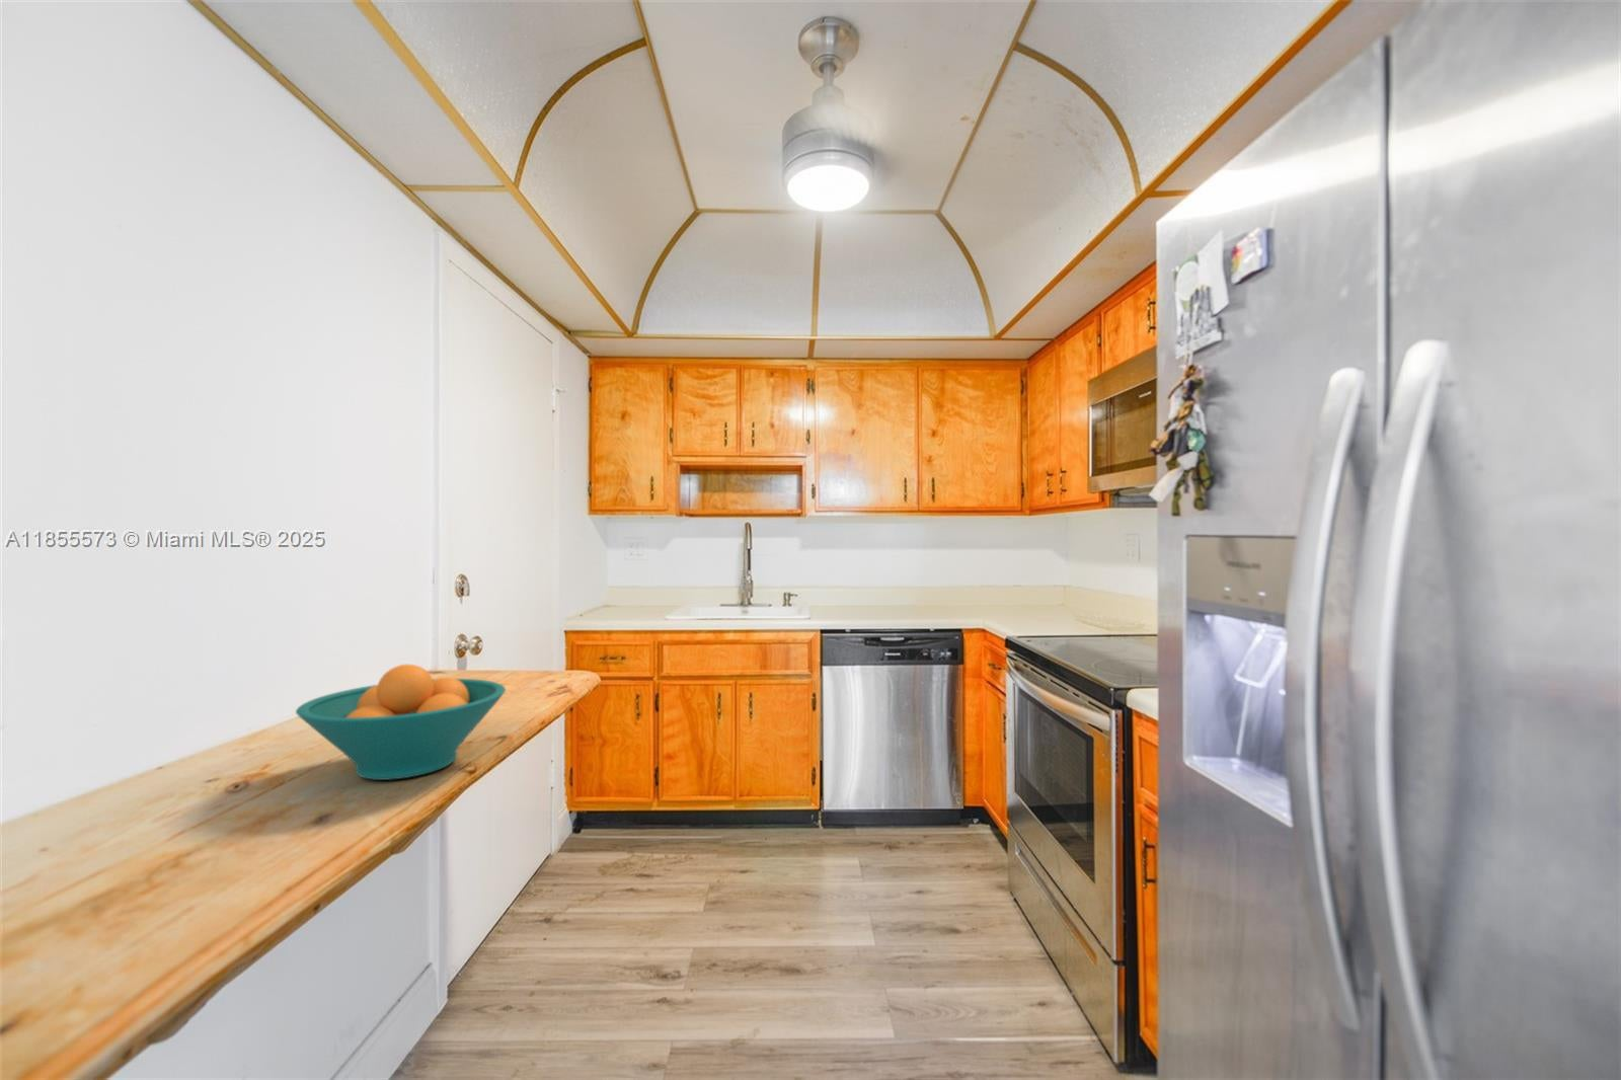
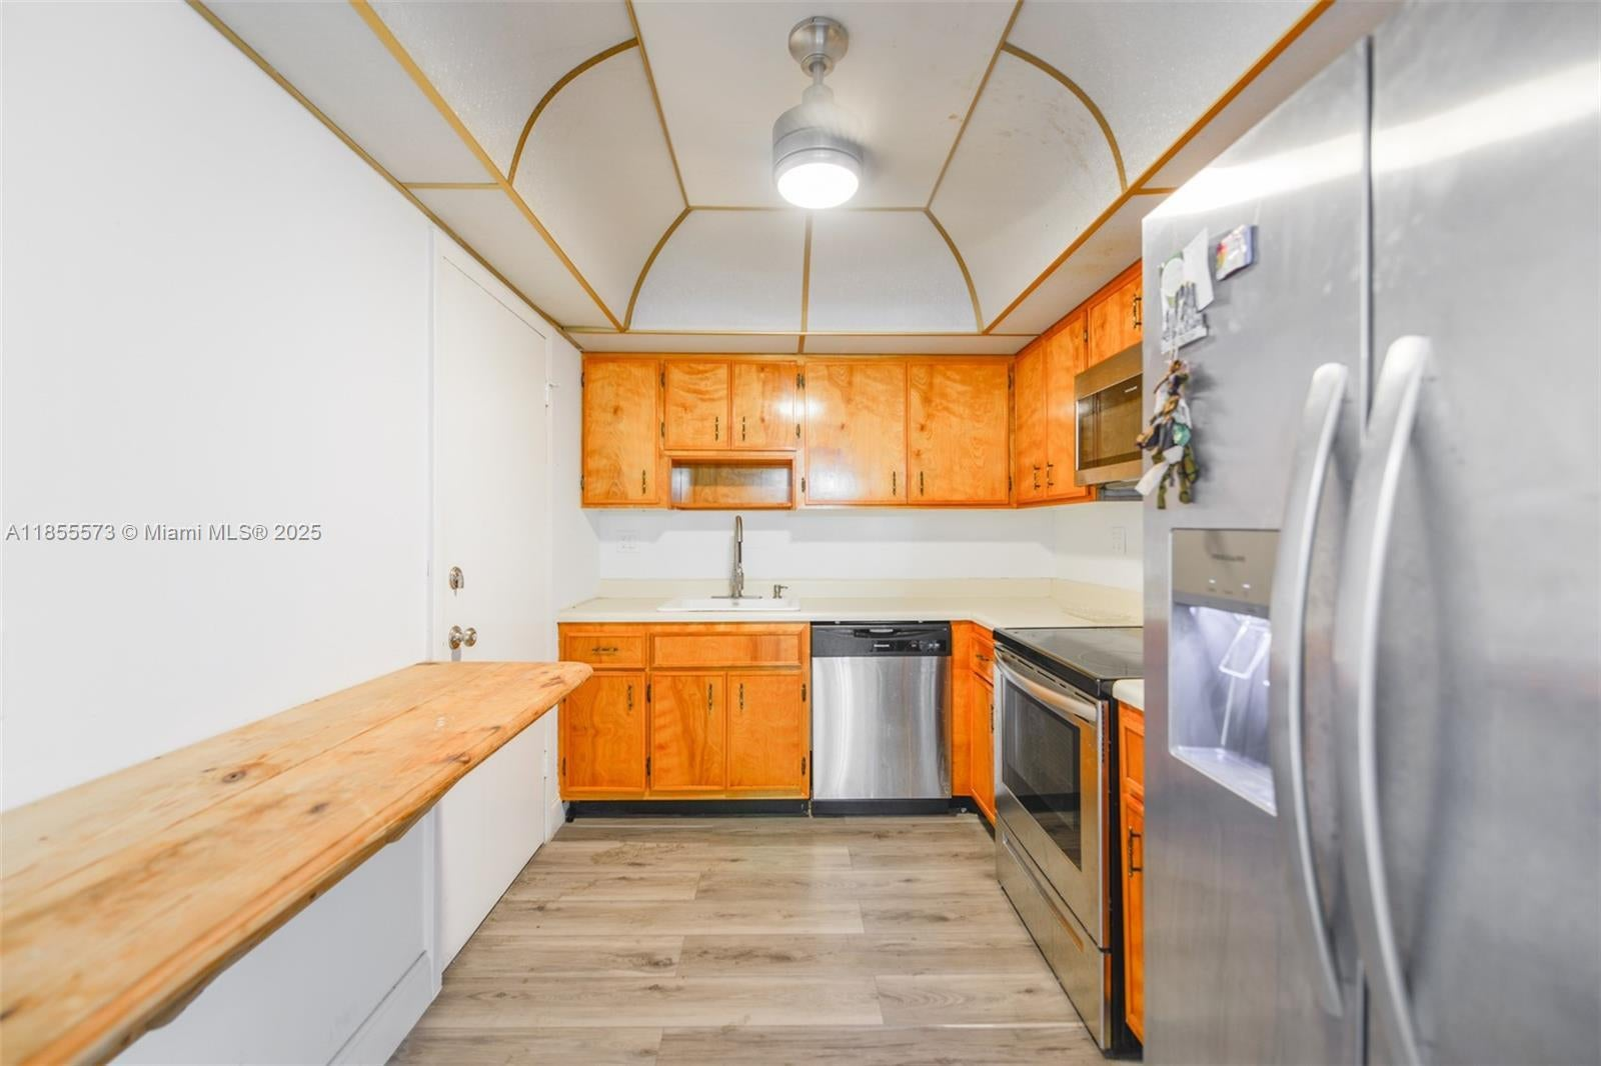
- fruit bowl (407, 715)
